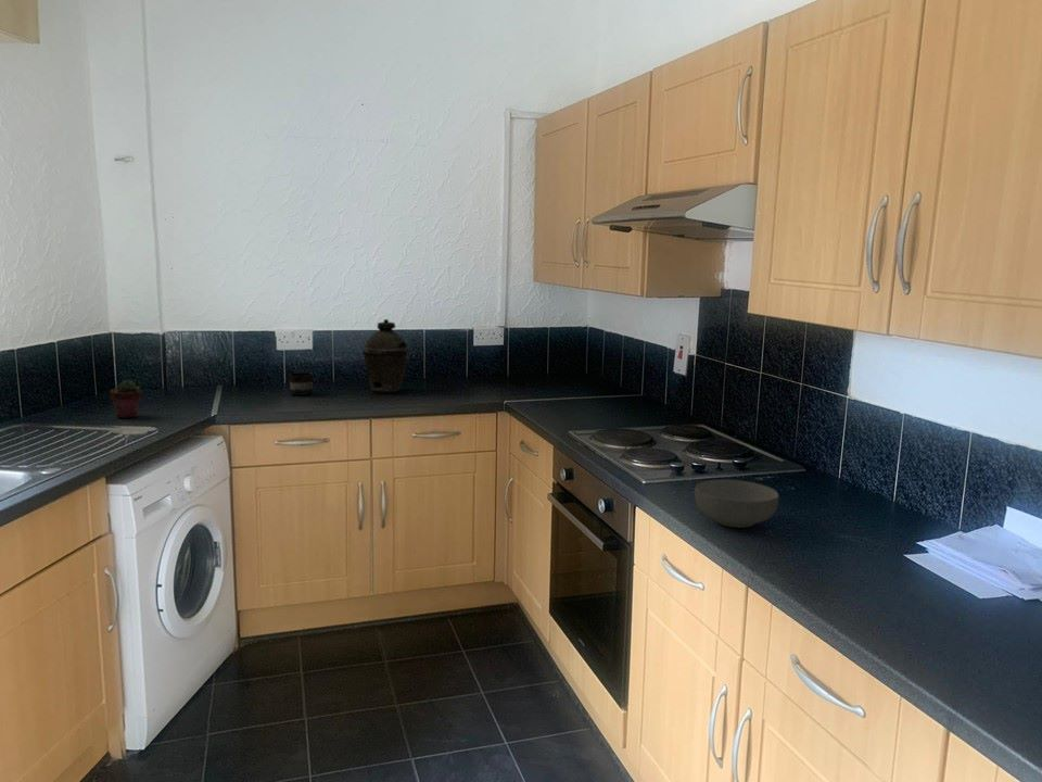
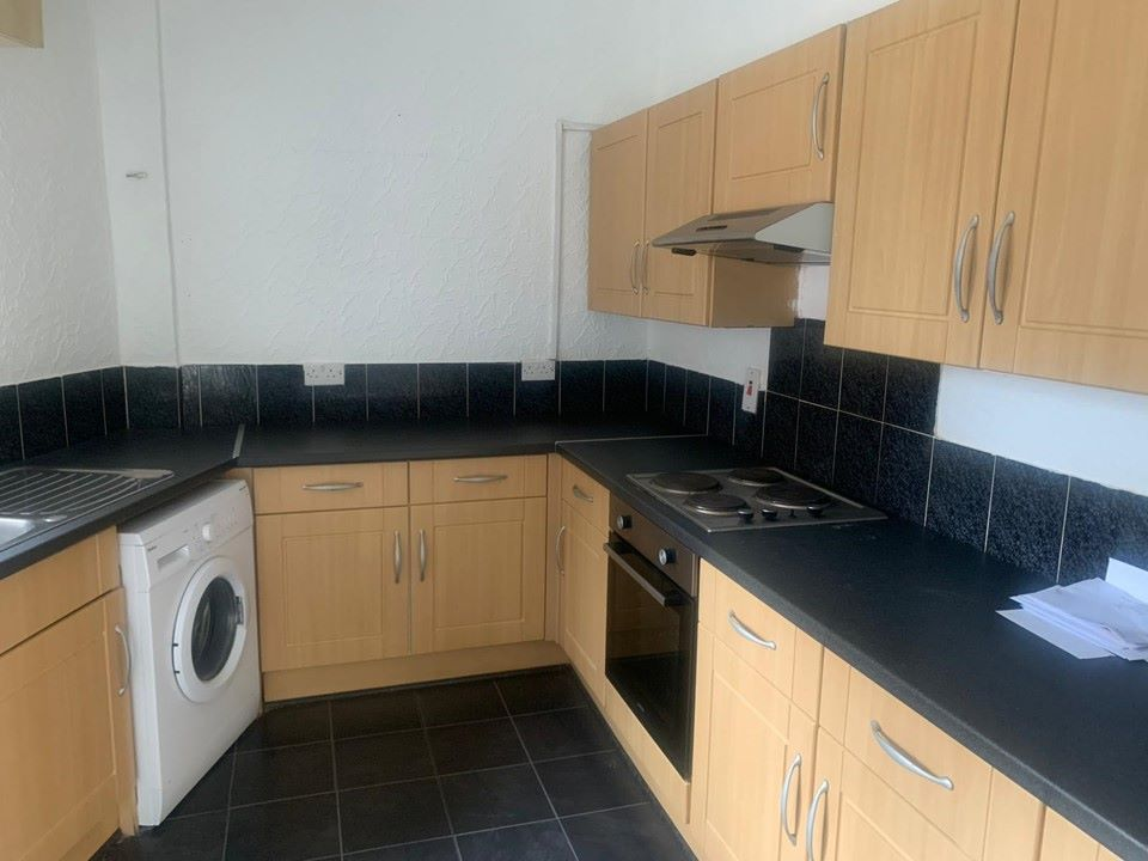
- cereal bowl (735, 505)
- mug (300, 383)
- potted succulent (126, 398)
- kettle (385, 355)
